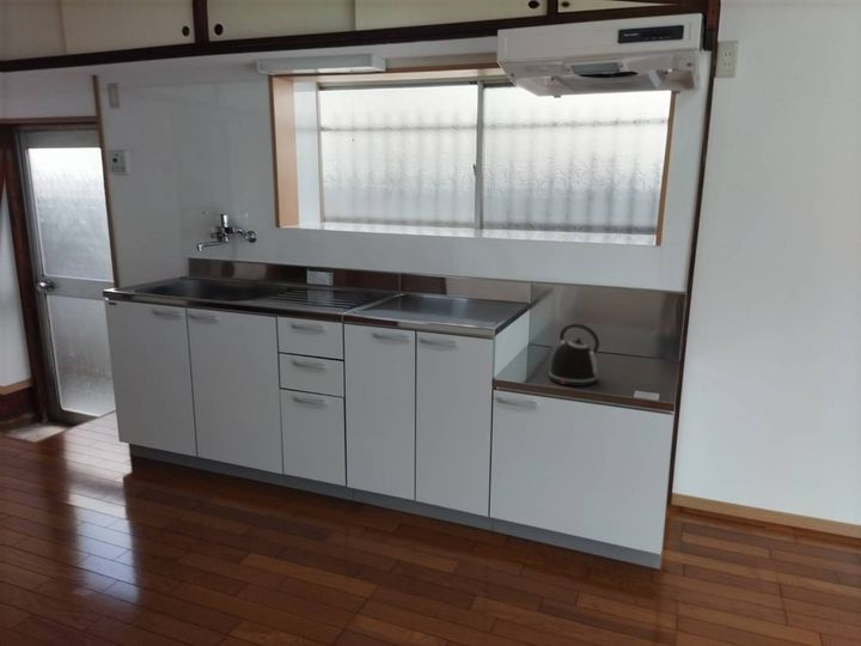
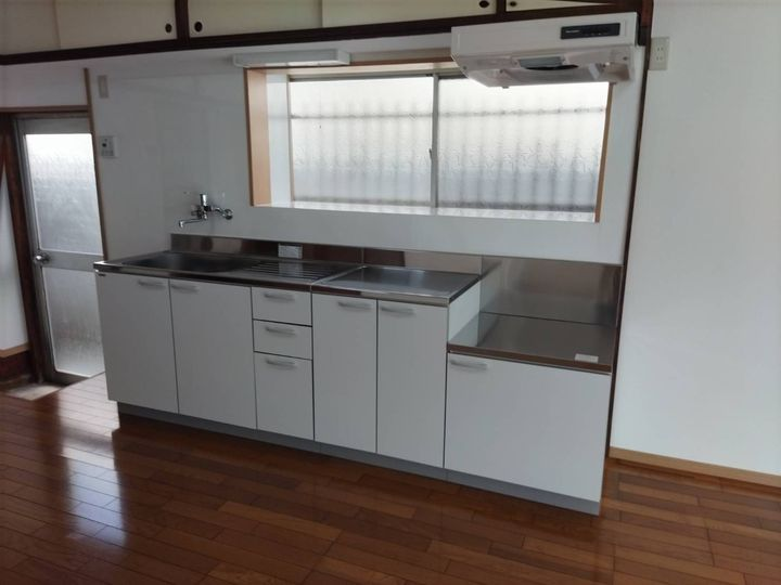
- kettle (574, 351)
